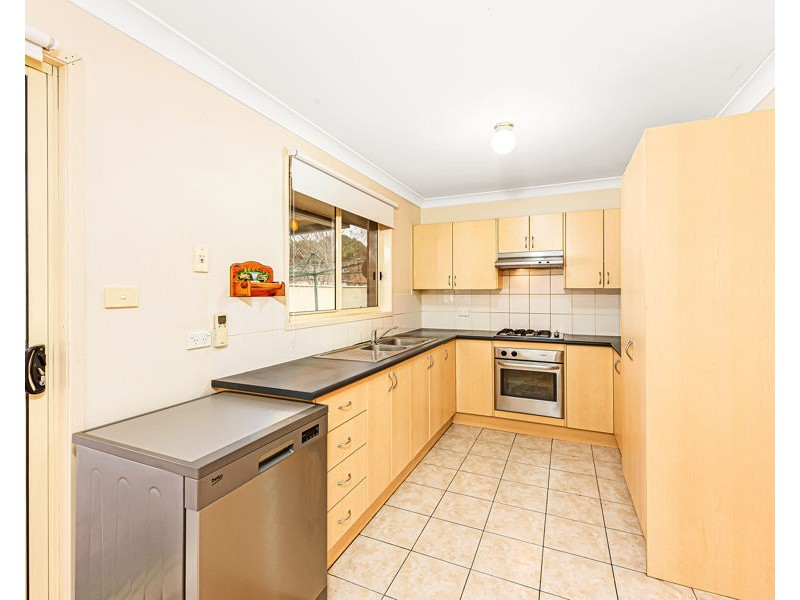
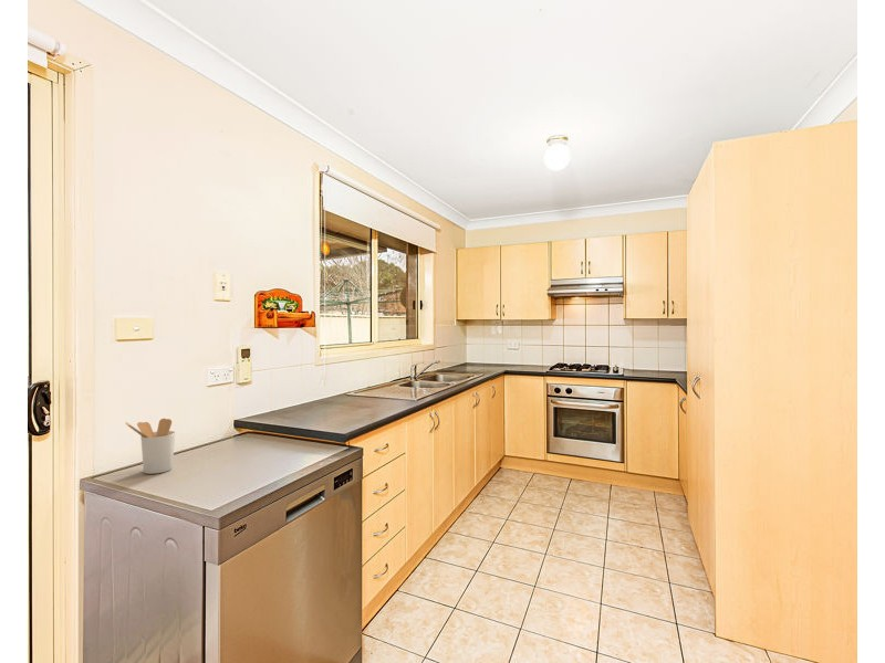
+ utensil holder (149, 444)
